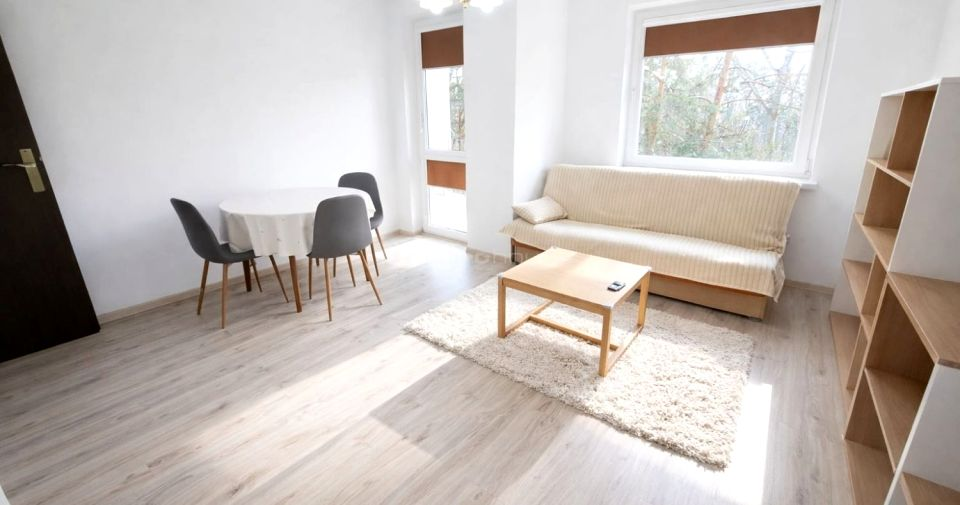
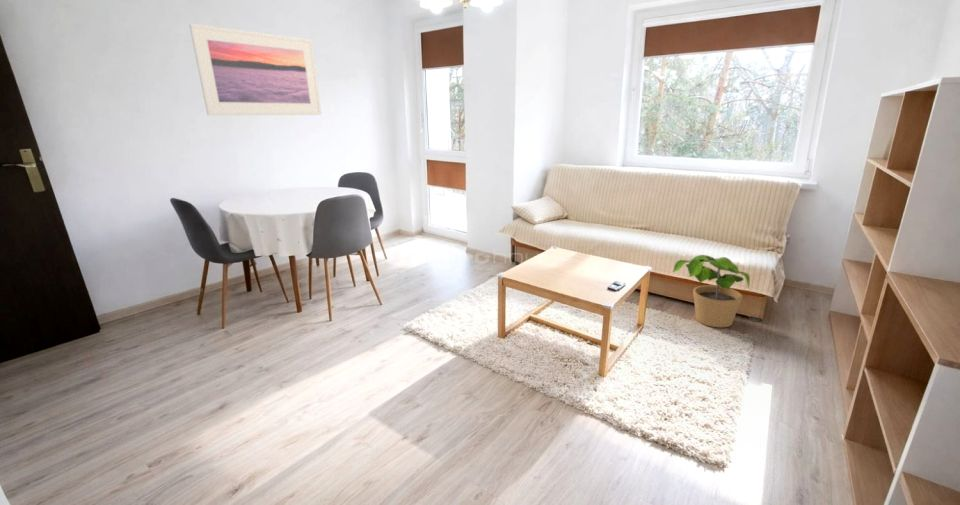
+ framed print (263, 74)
+ potted plant (704, 289)
